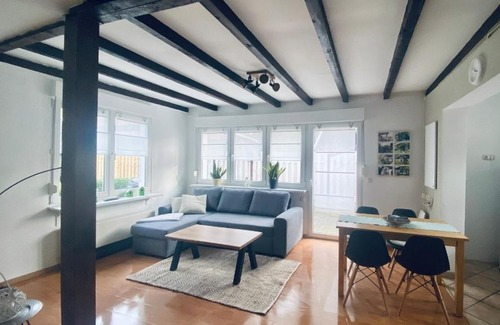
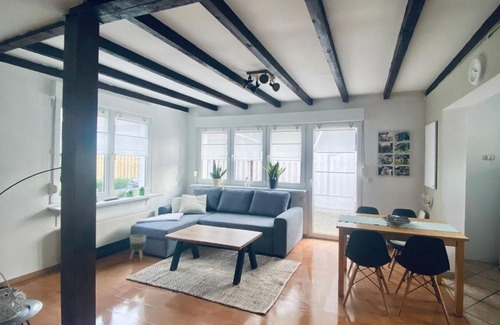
+ planter (137, 247)
